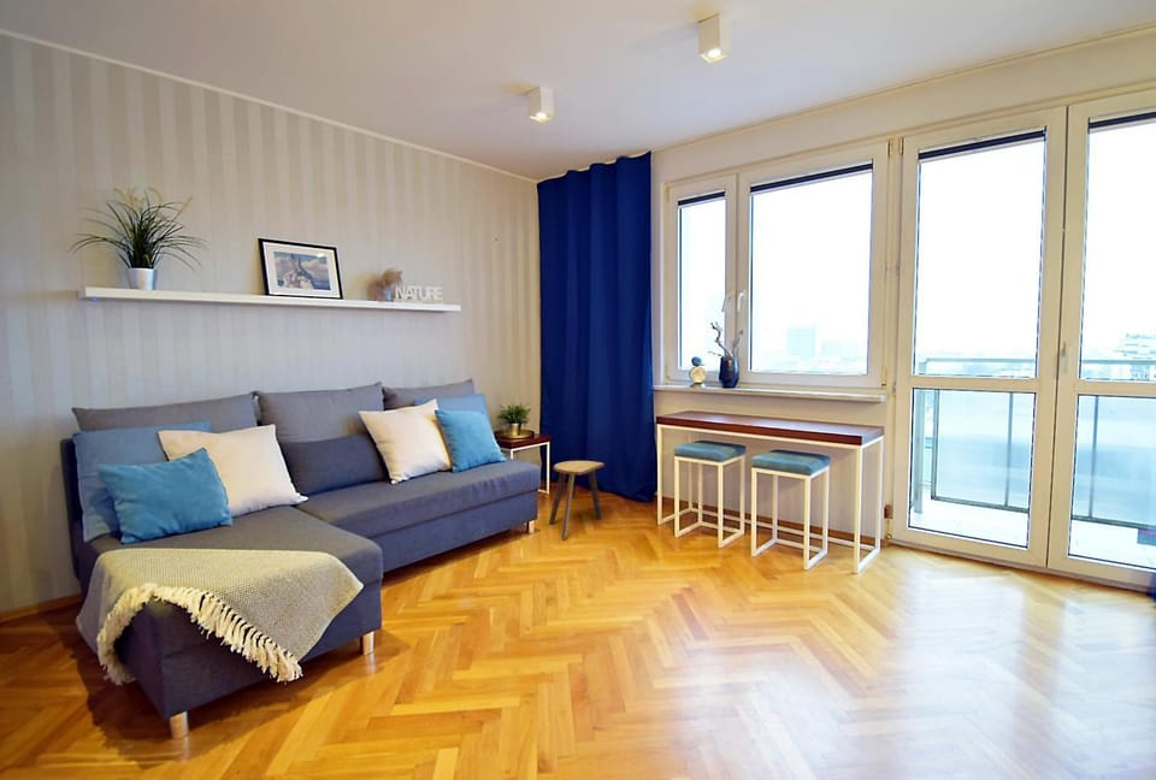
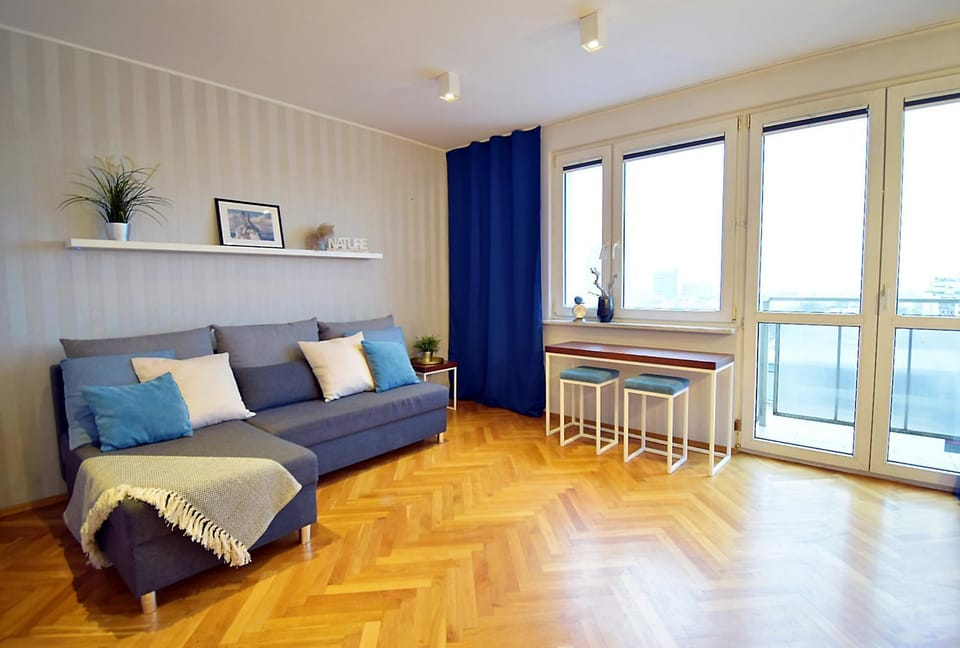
- stool (571, 495)
